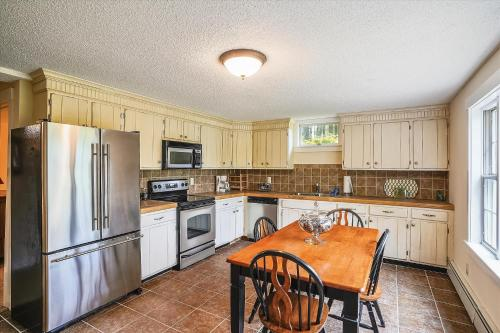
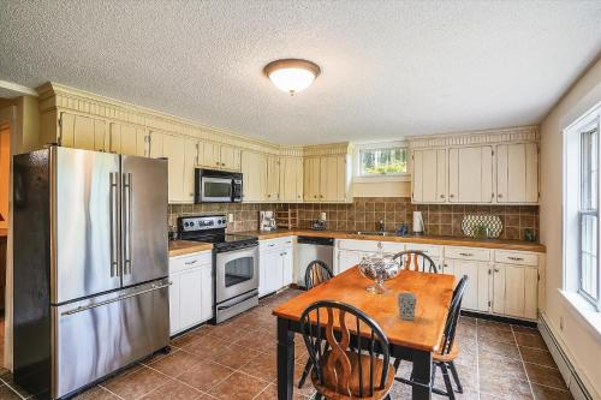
+ cup (406, 305)
